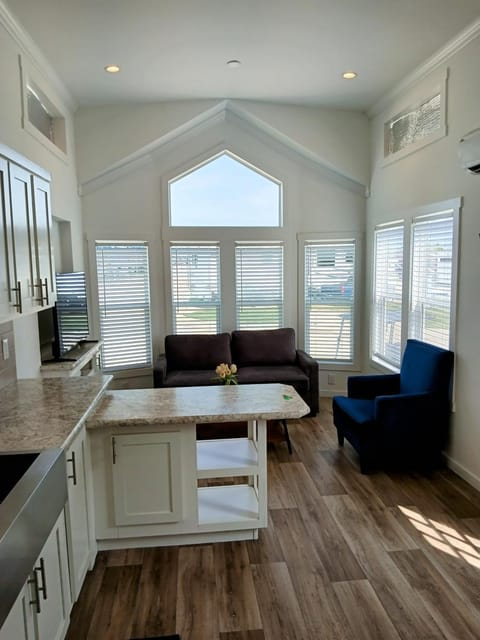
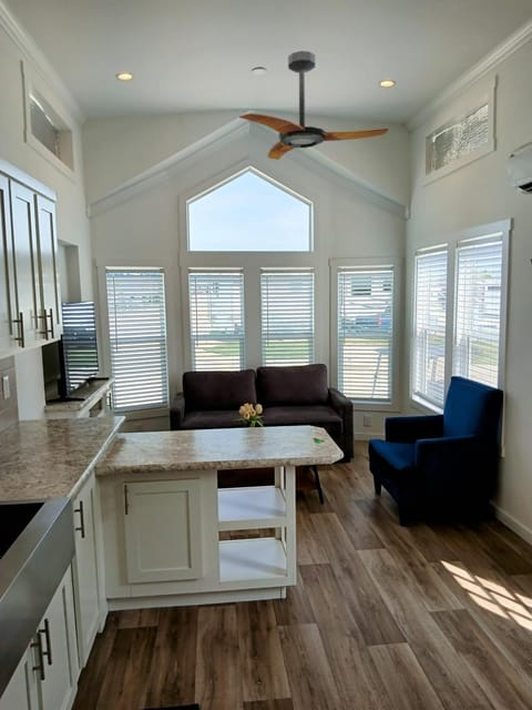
+ ceiling fan (304, 101)
